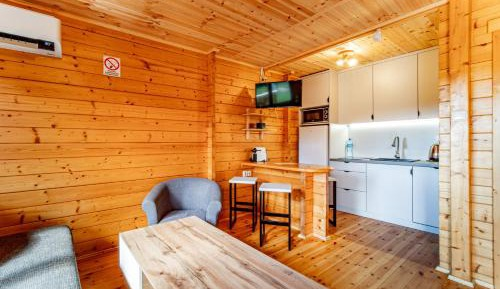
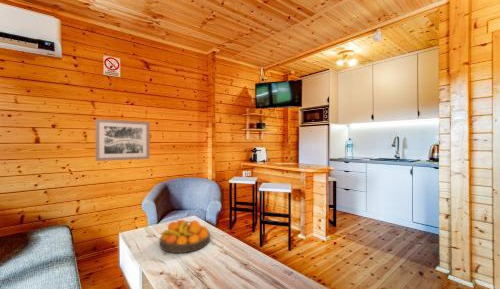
+ fruit bowl (185, 231)
+ wall art (124, 140)
